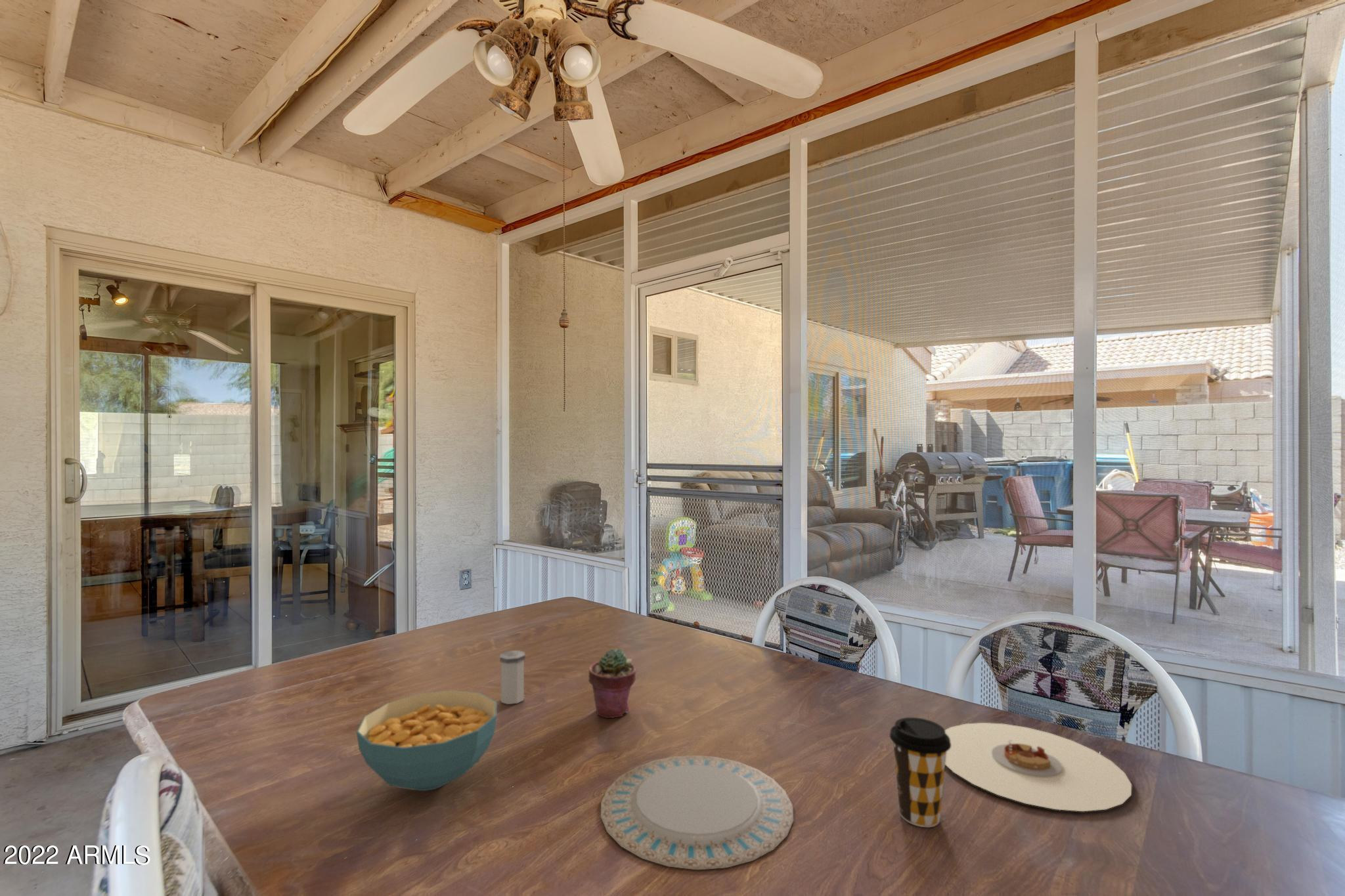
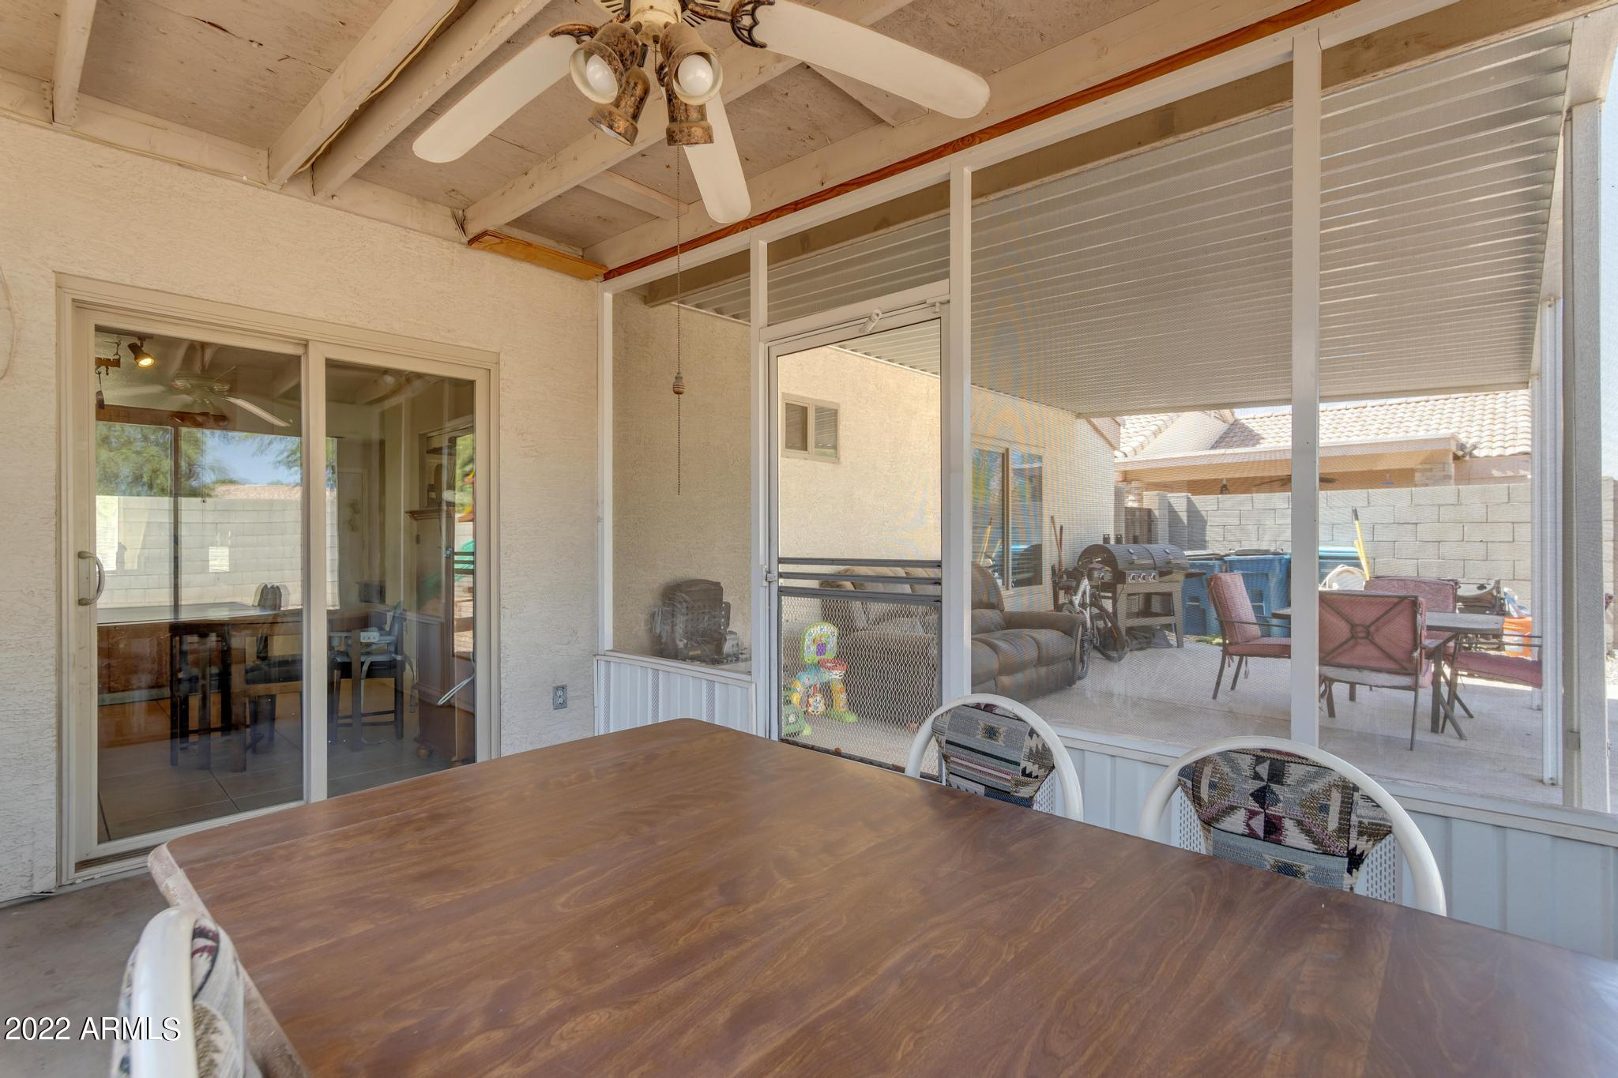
- plate (1026, 753)
- potted succulent (612, 680)
- cereal bowl (430, 748)
- chinaware (696, 800)
- salt shaker (512, 677)
- coffee cup (919, 771)
